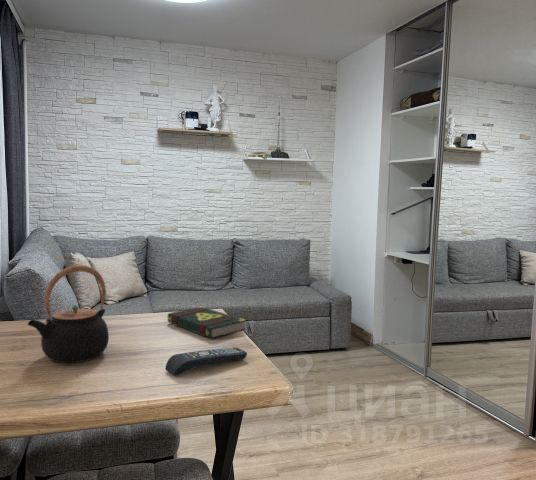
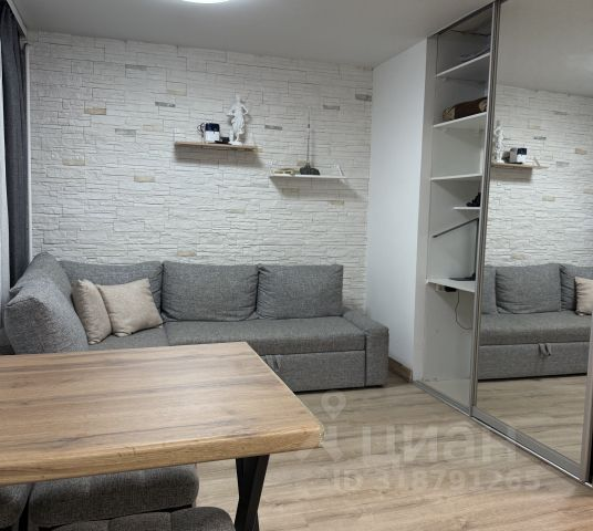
- remote control (207, 358)
- teapot (69, 311)
- book (205, 321)
